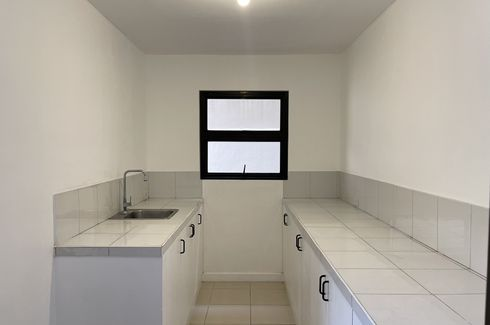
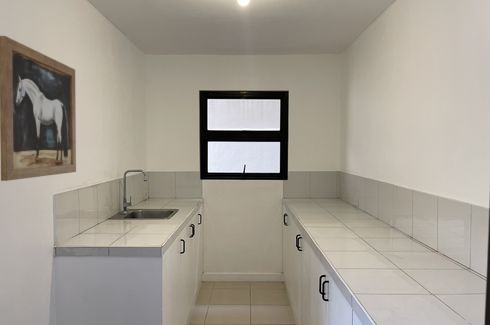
+ wall art (44, 115)
